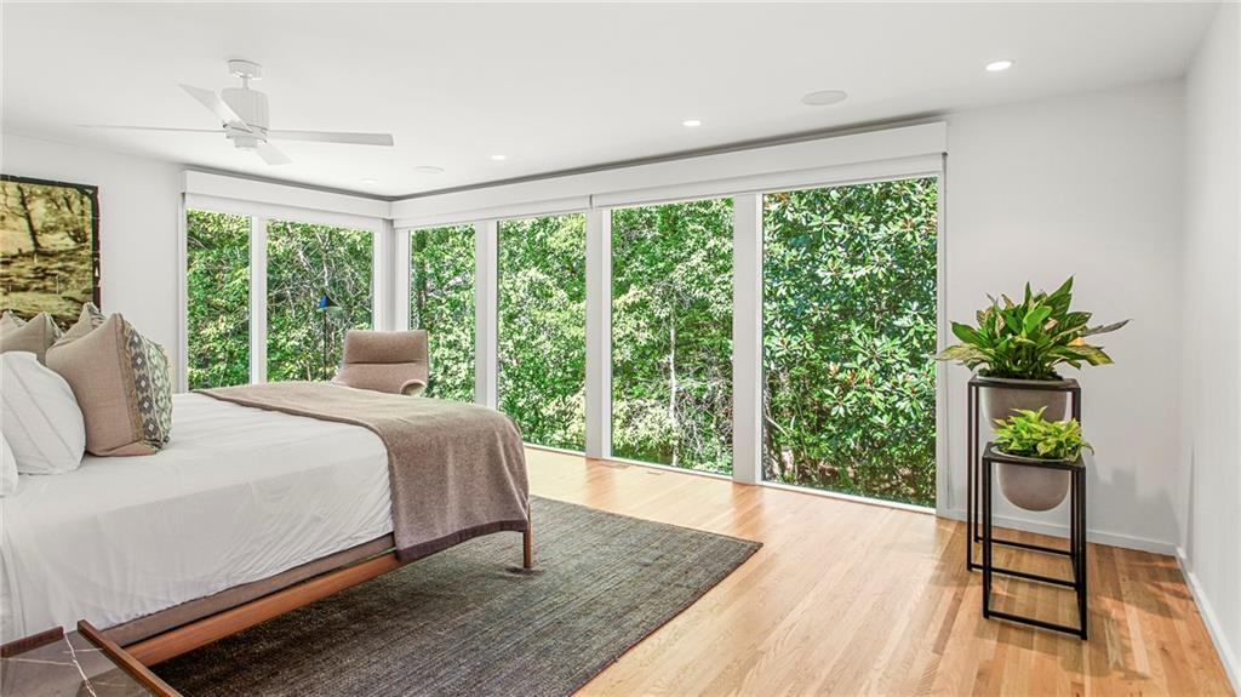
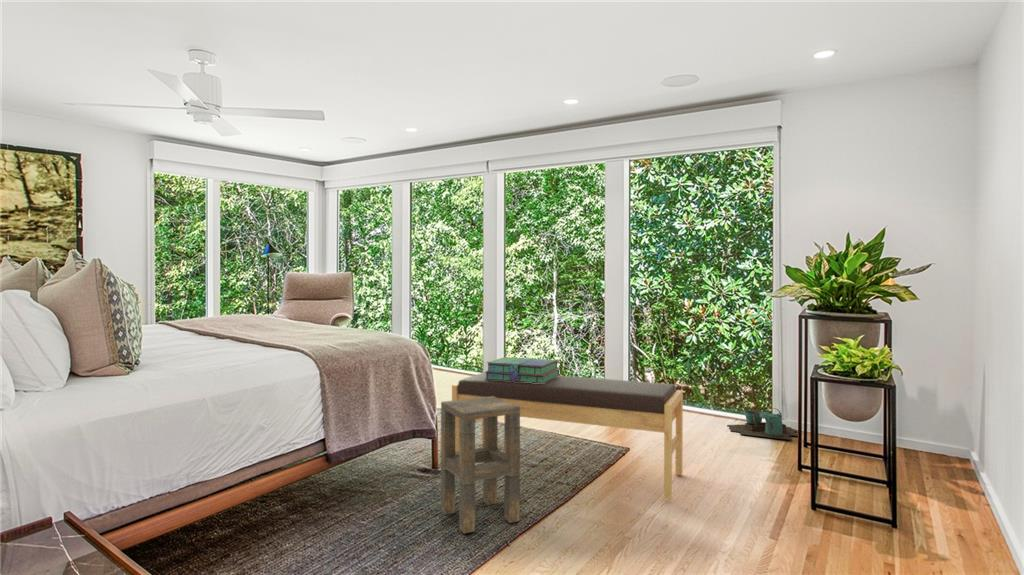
+ bench (564, 421)
+ watering can (761, 417)
+ side table (479, 460)
+ stack of books (522, 368)
